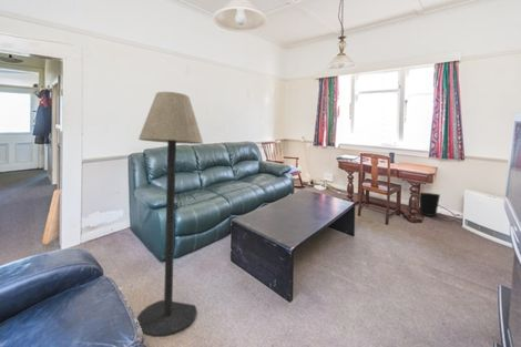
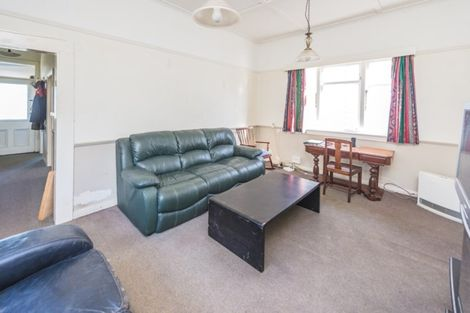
- floor lamp (170, 210)
- wastebasket (428, 204)
